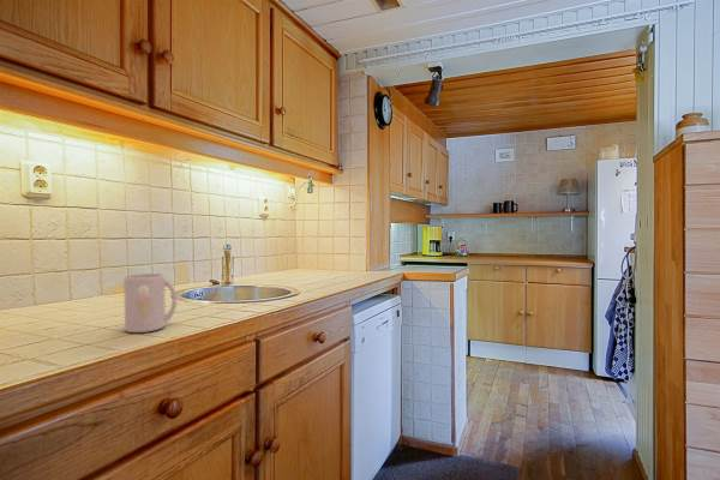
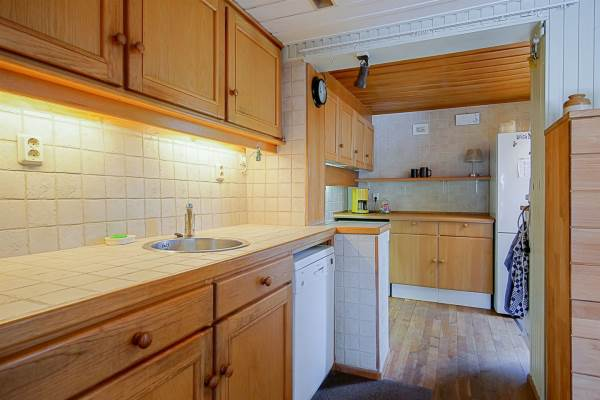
- mug (151, 301)
